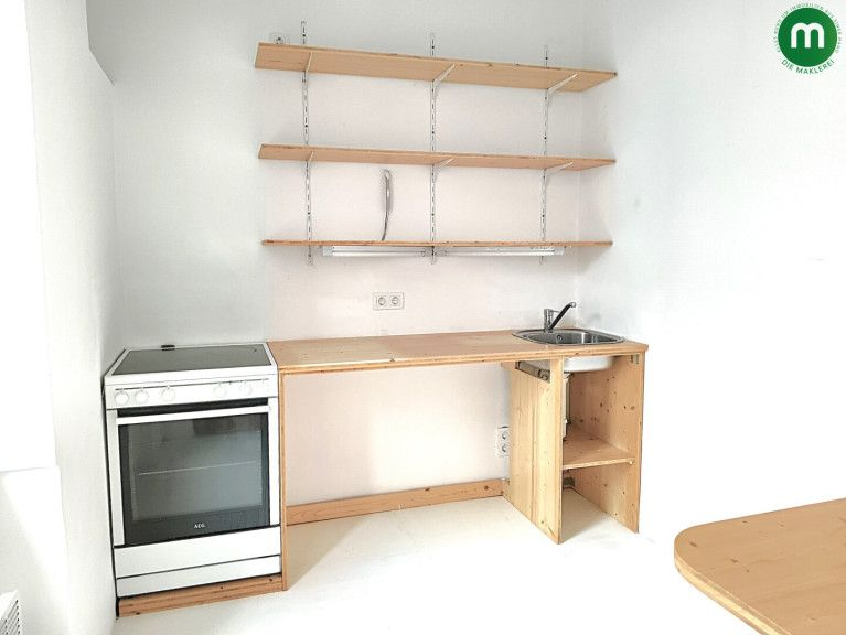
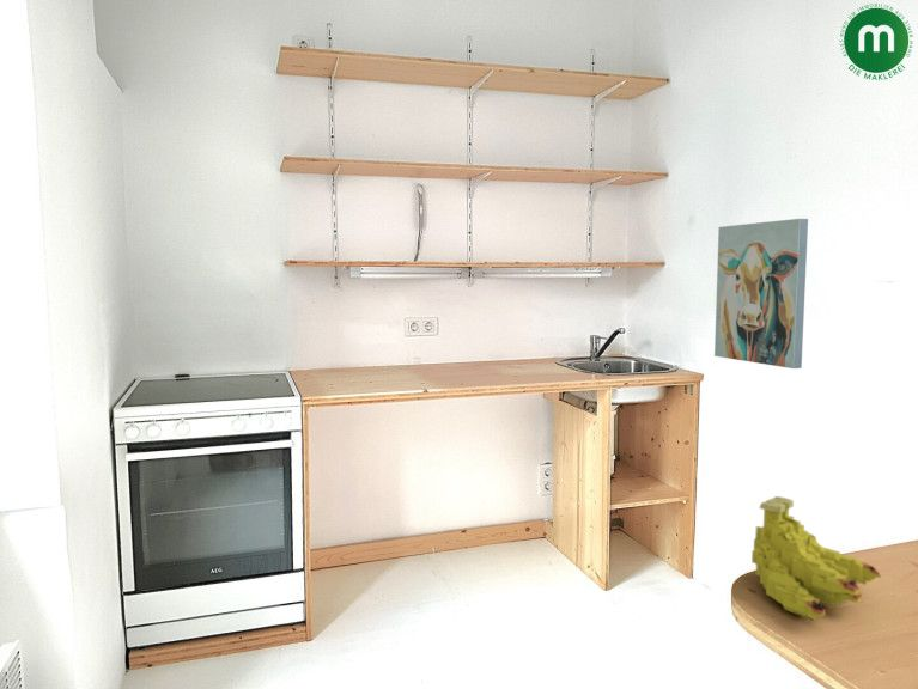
+ fruit (813, 555)
+ wall art (756, 293)
